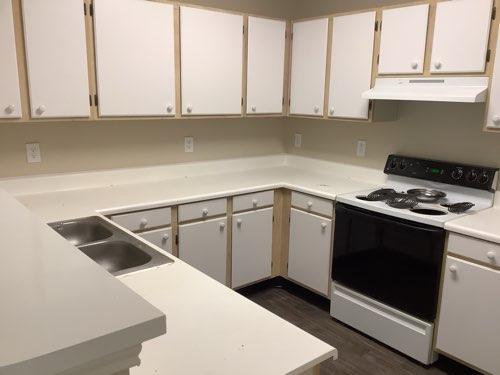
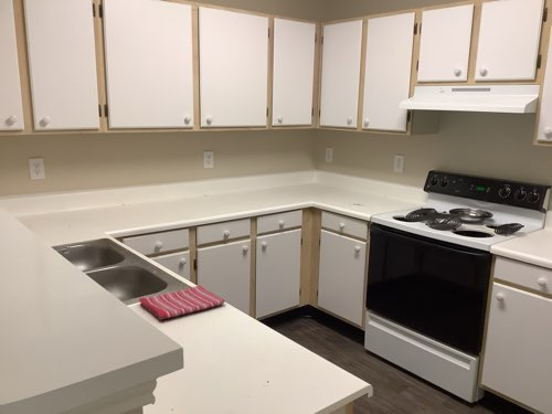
+ dish towel (181, 300)
